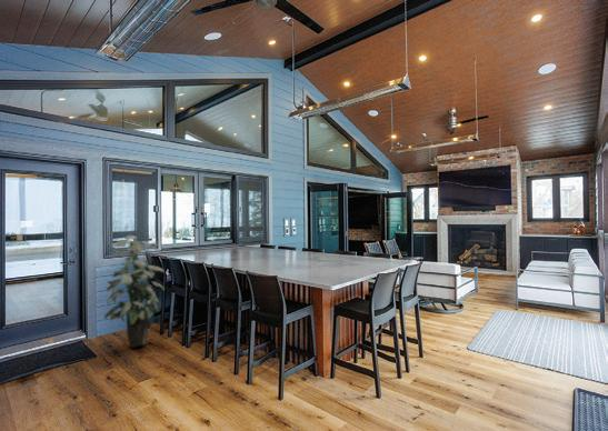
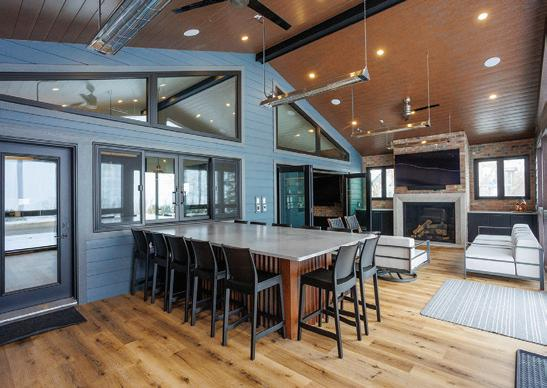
- indoor plant (133, 290)
